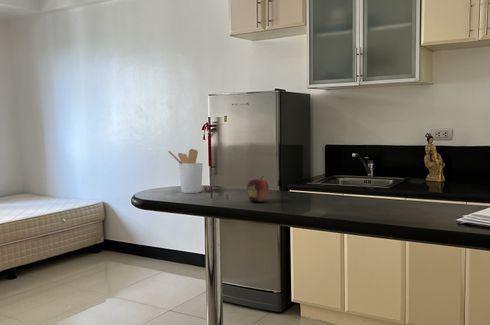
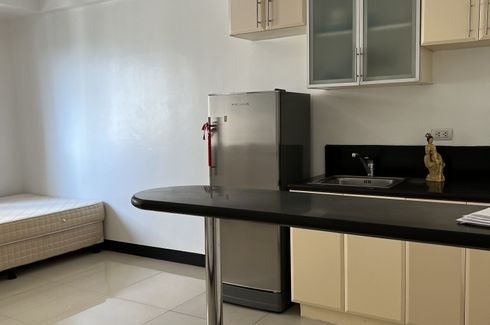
- fruit (258, 188)
- utensil holder (184, 170)
